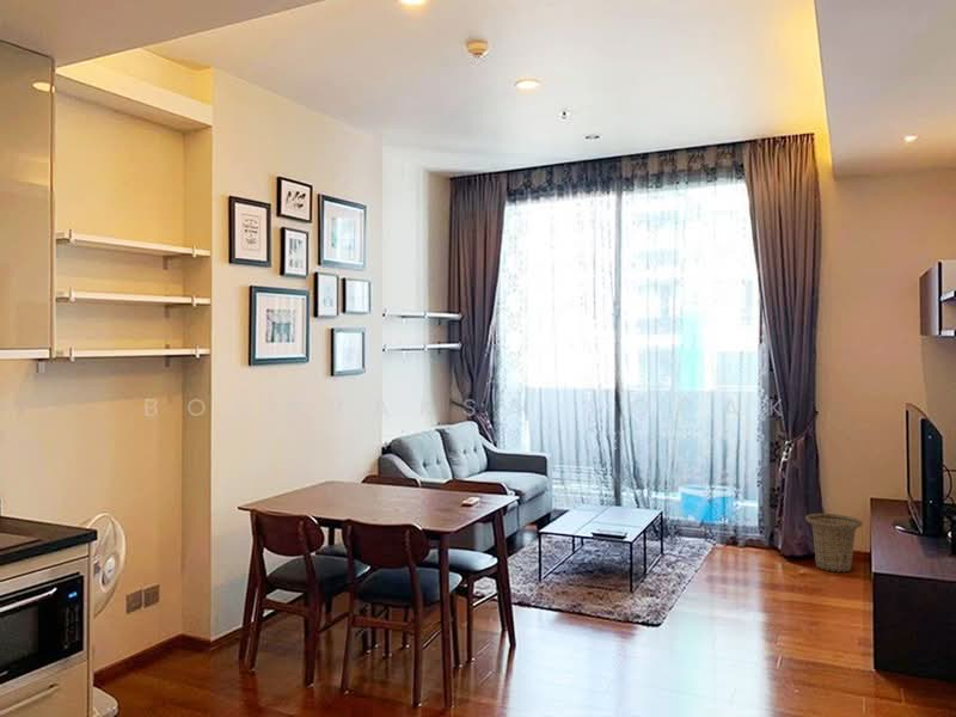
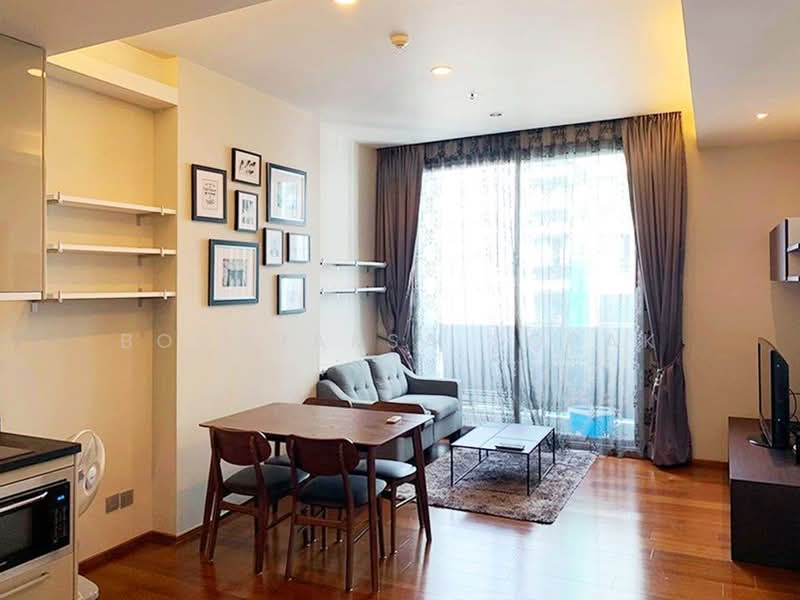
- basket (833, 543)
